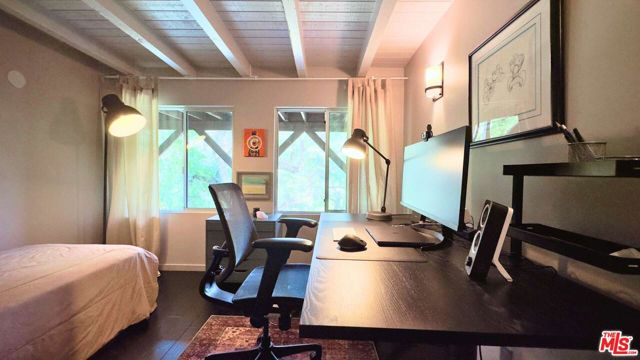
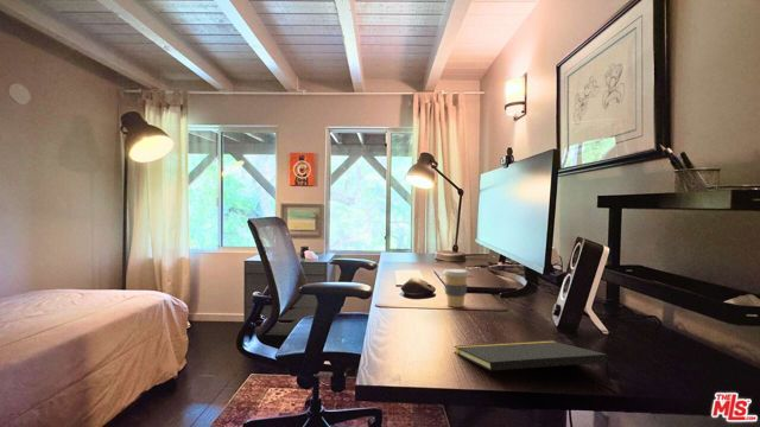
+ notepad (524, 353)
+ coffee cup (455, 287)
